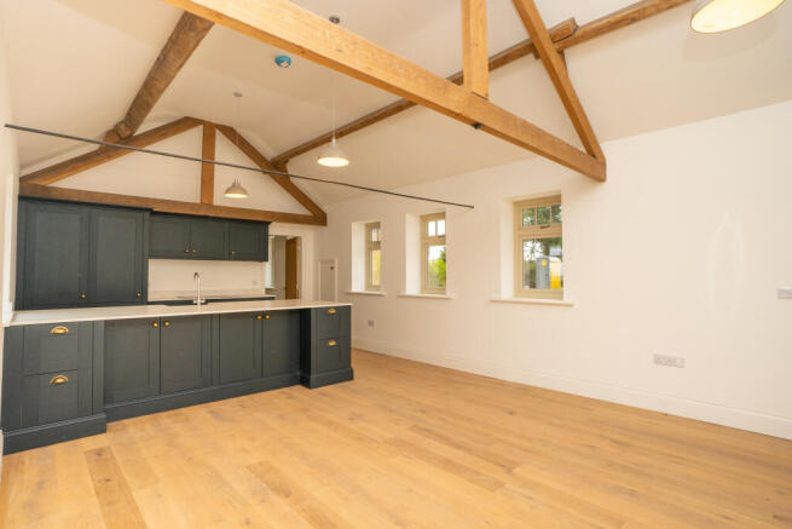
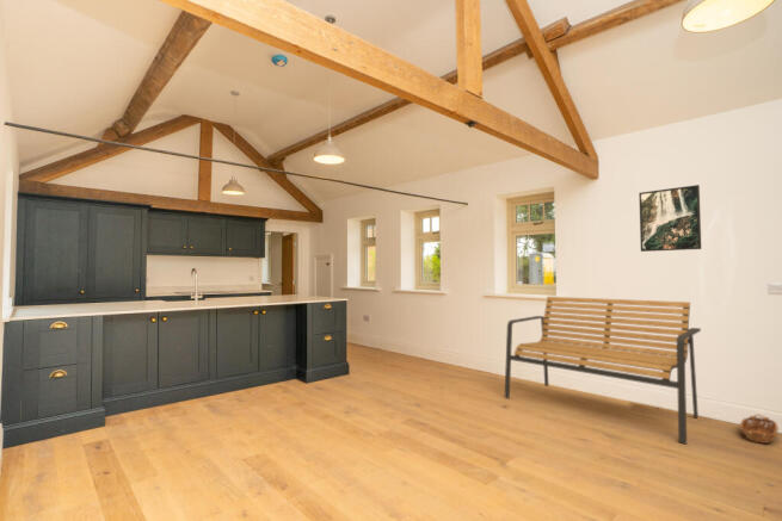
+ basket (758, 427)
+ bench (597, 353)
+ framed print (669, 219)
